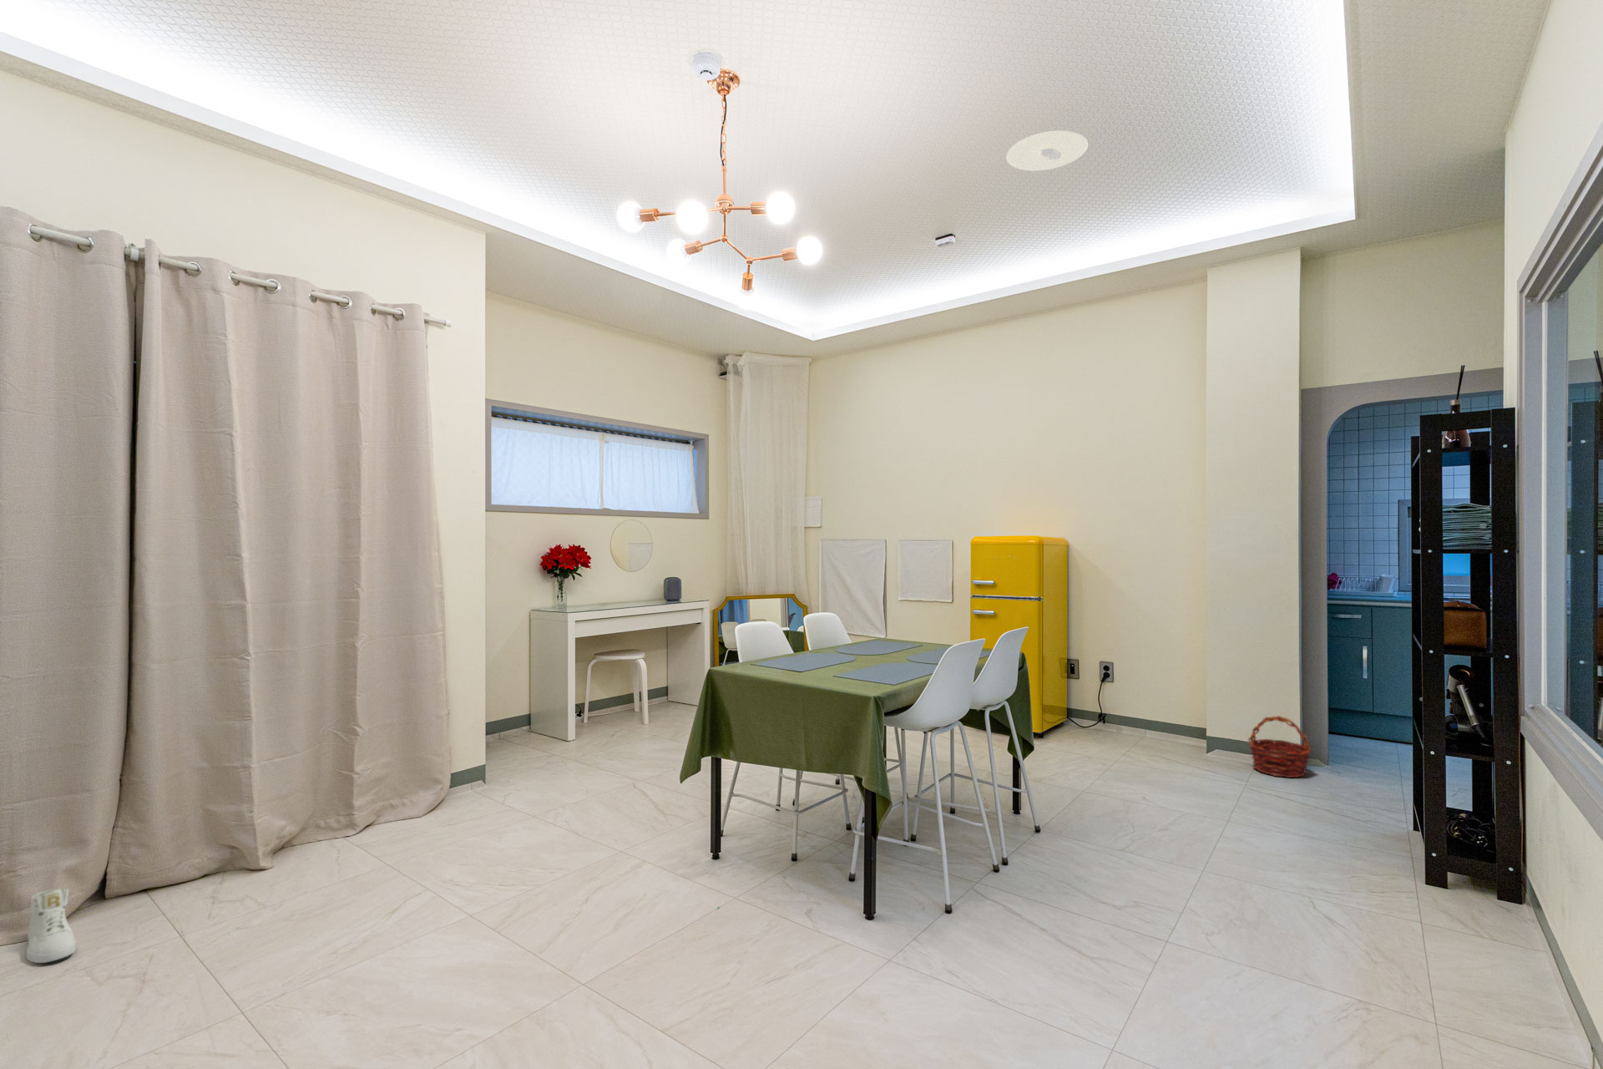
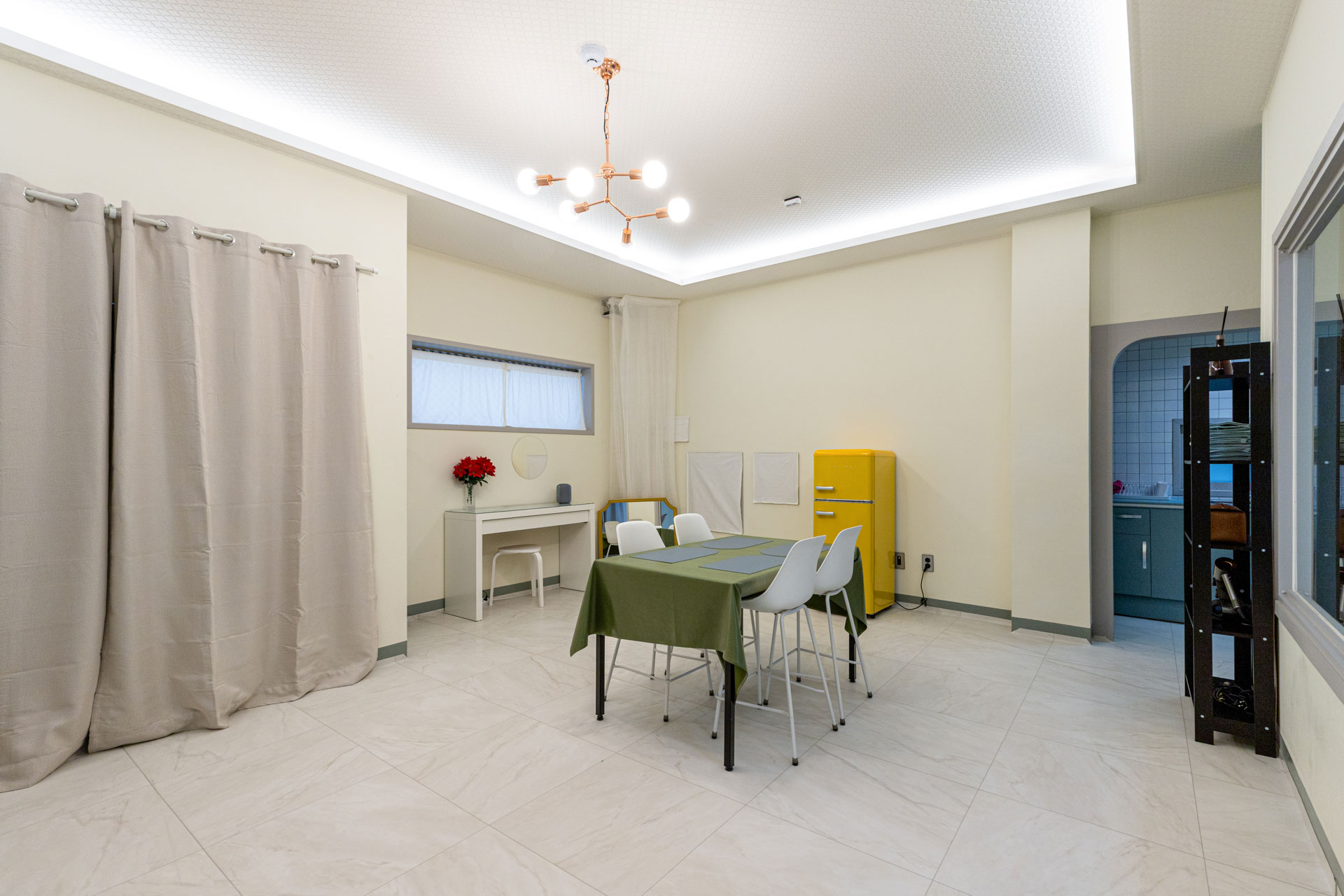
- sneaker (49, 920)
- basket (1279, 743)
- recessed light (1046, 148)
